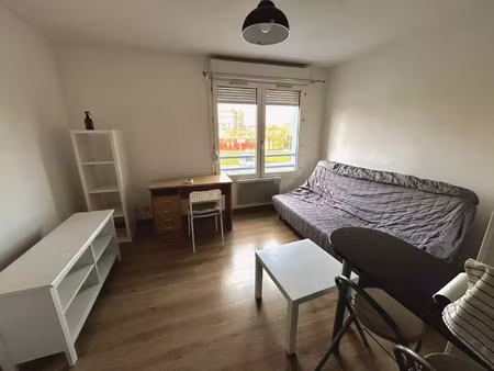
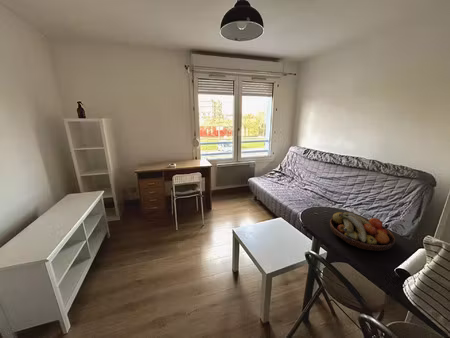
+ fruit bowl (360, 226)
